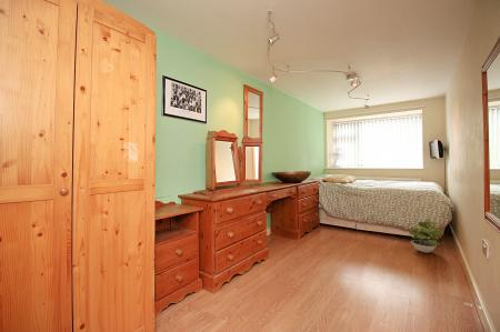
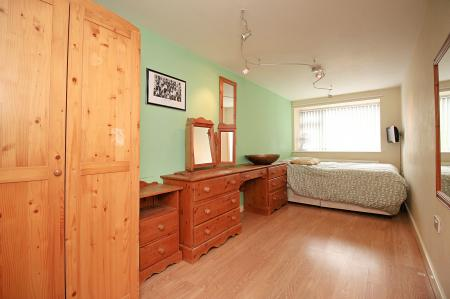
- potted plant (424, 234)
